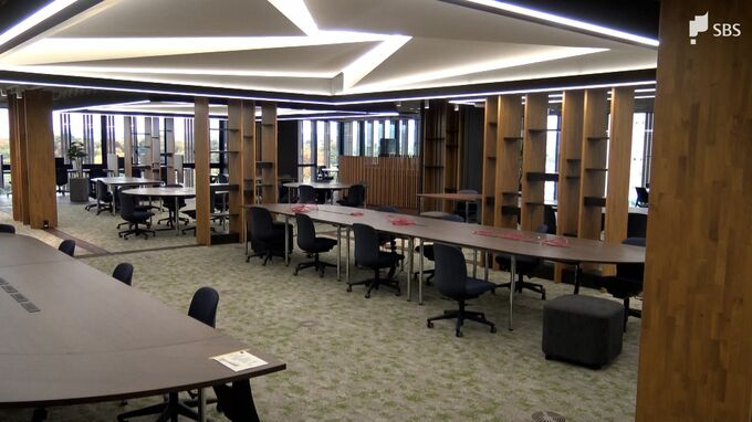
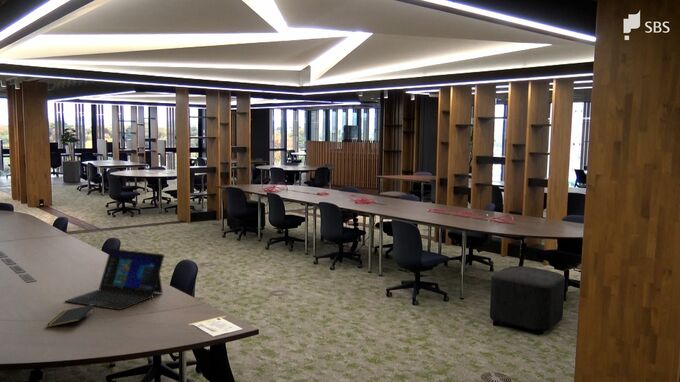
+ laptop (115, 277)
+ notepad (71, 315)
